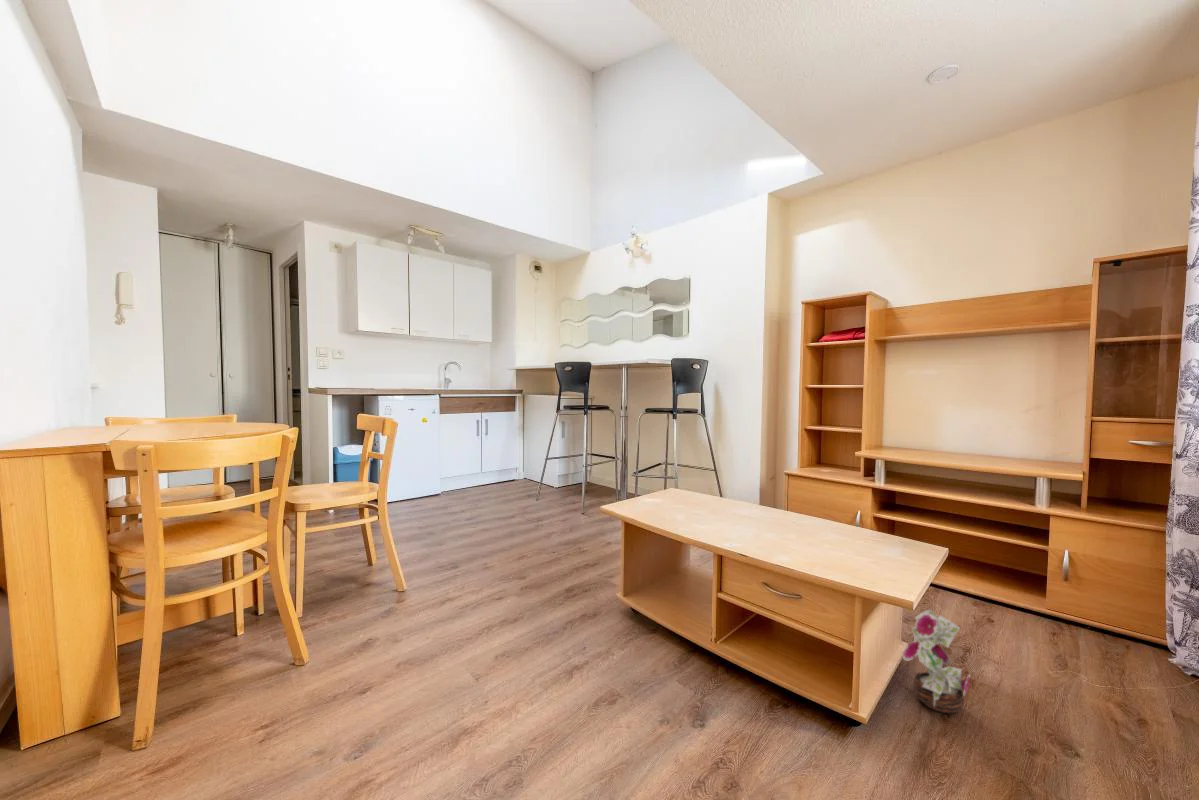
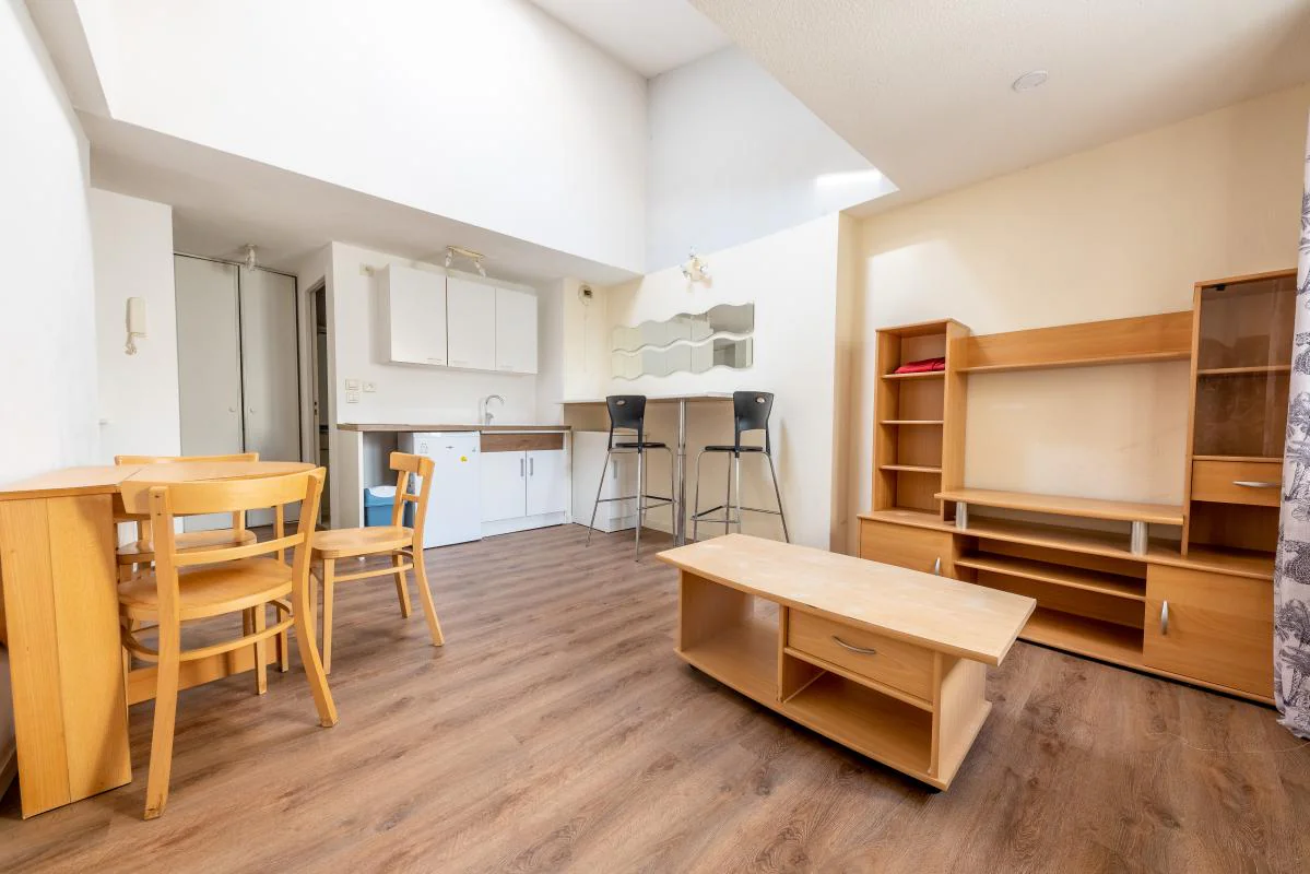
- decorative plant (936, 657)
